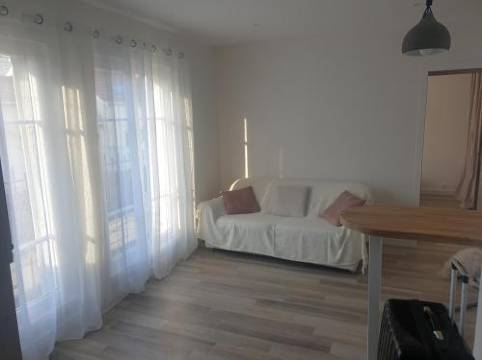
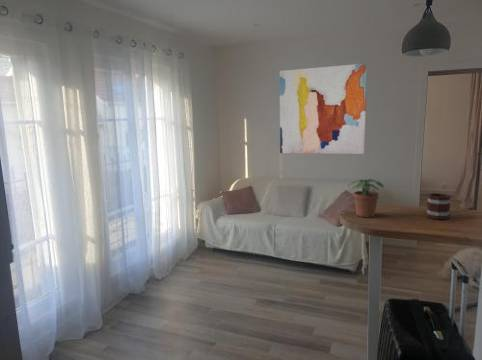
+ wall art (320, 111)
+ mug (438, 205)
+ potted plant (366, 197)
